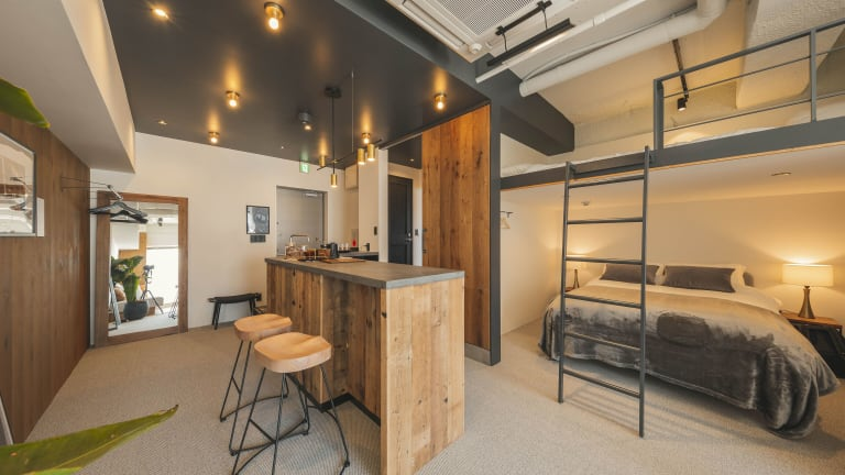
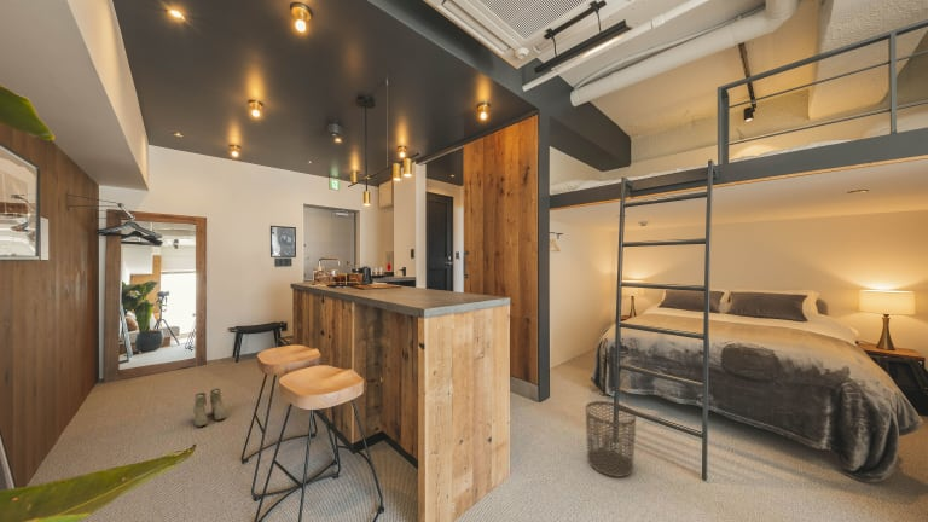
+ waste bin (609, 436)
+ boots (210, 404)
